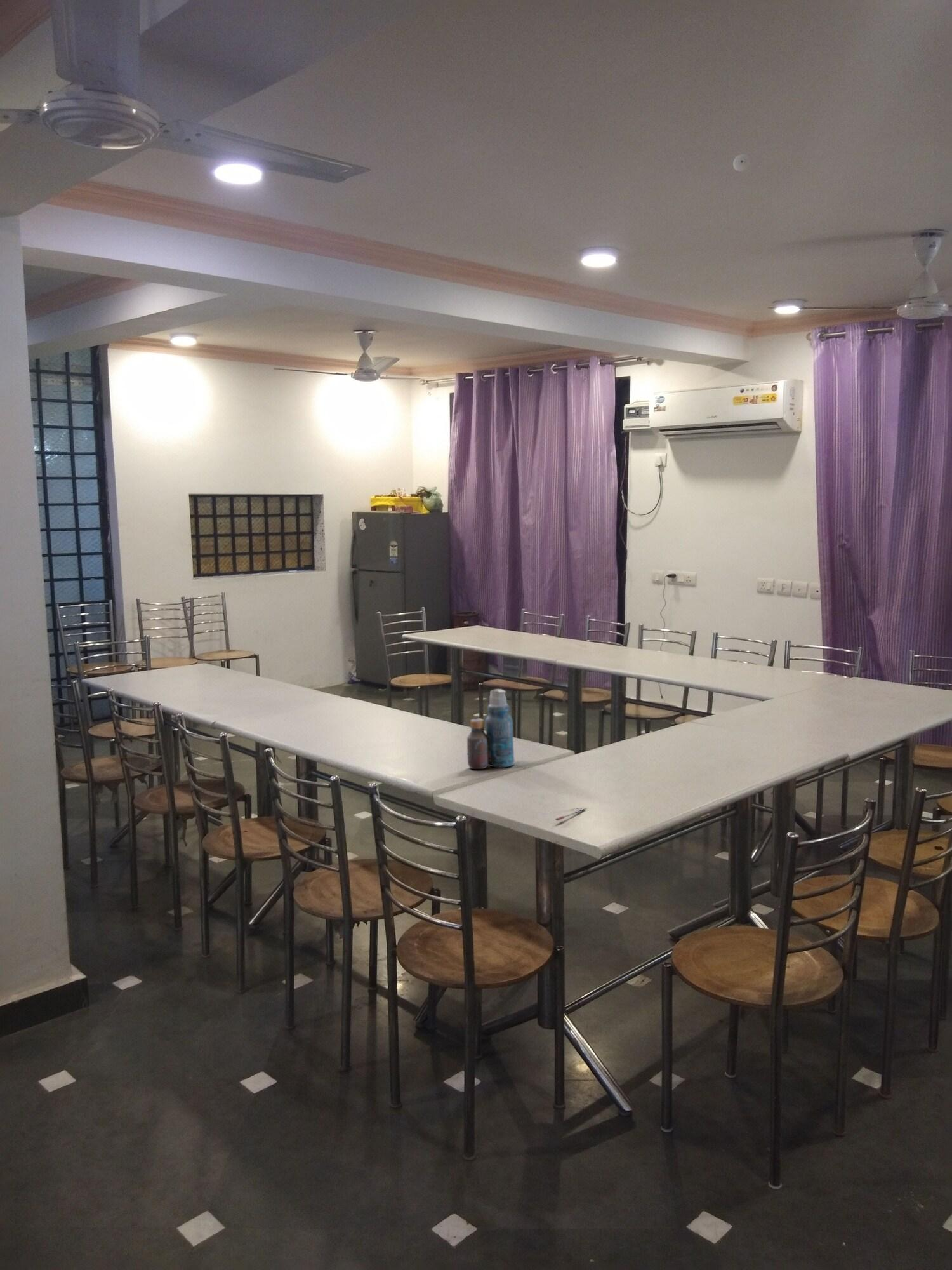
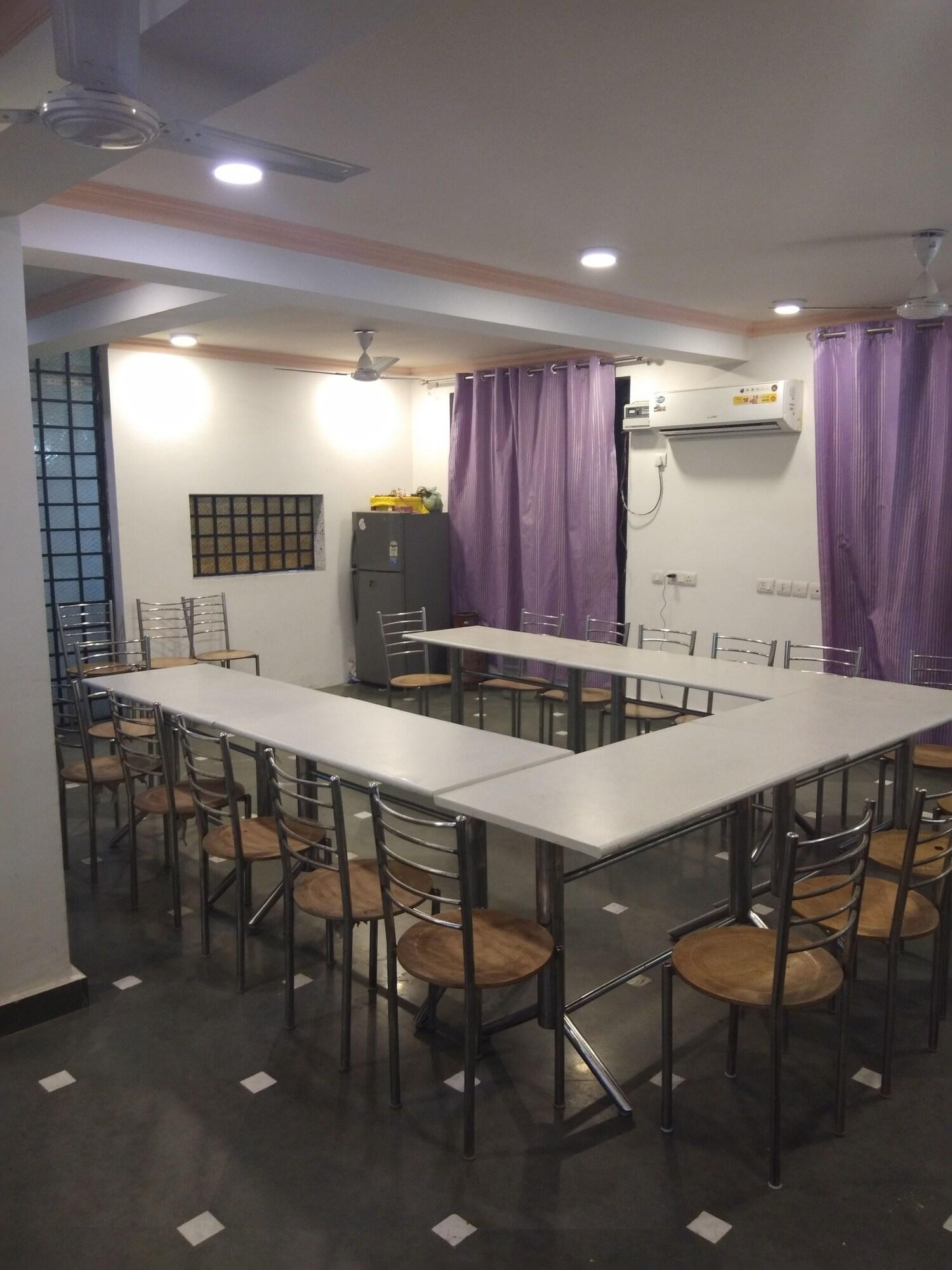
- smoke detector (741, 164)
- bottle (491, 728)
- pen (572, 813)
